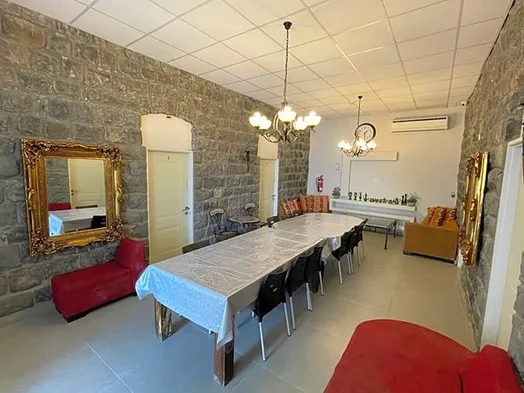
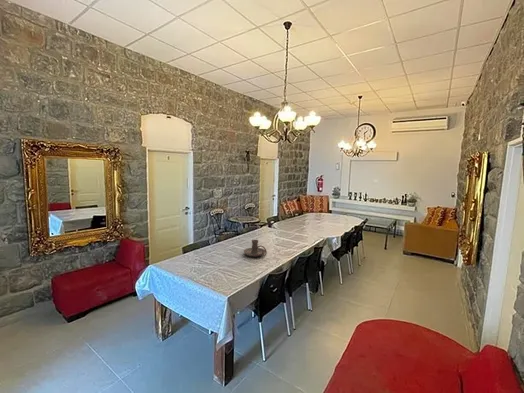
+ candle holder (256, 248)
